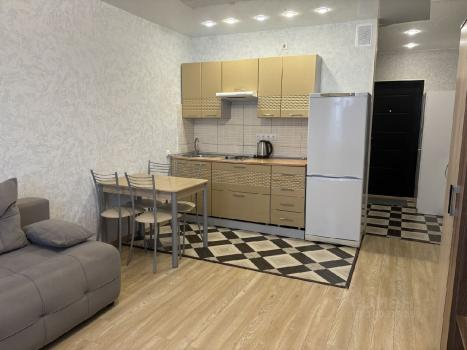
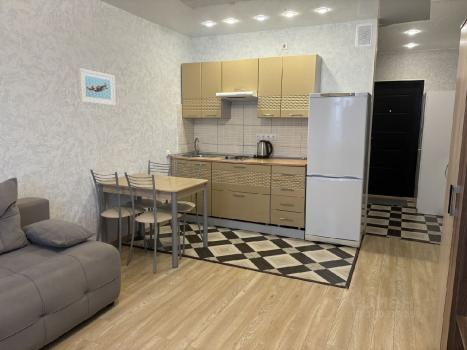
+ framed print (98, 88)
